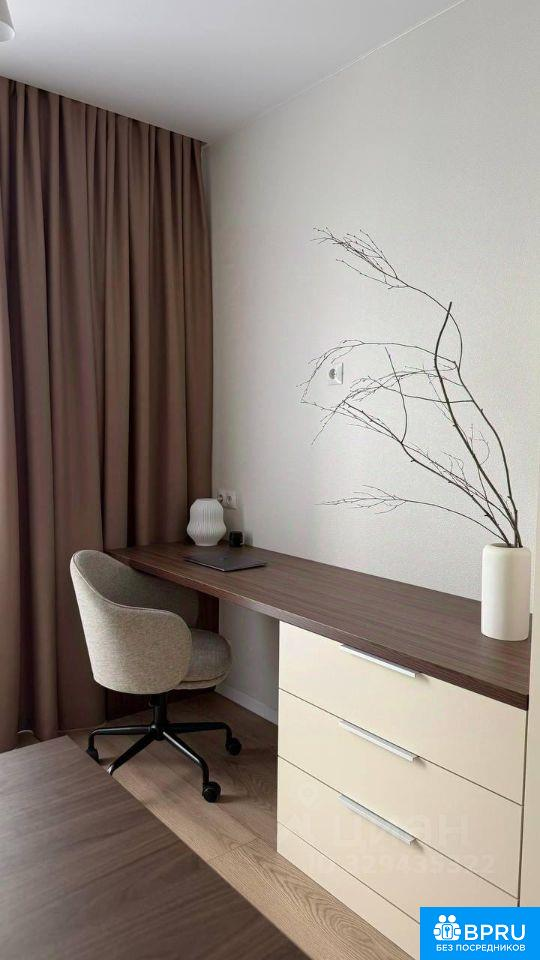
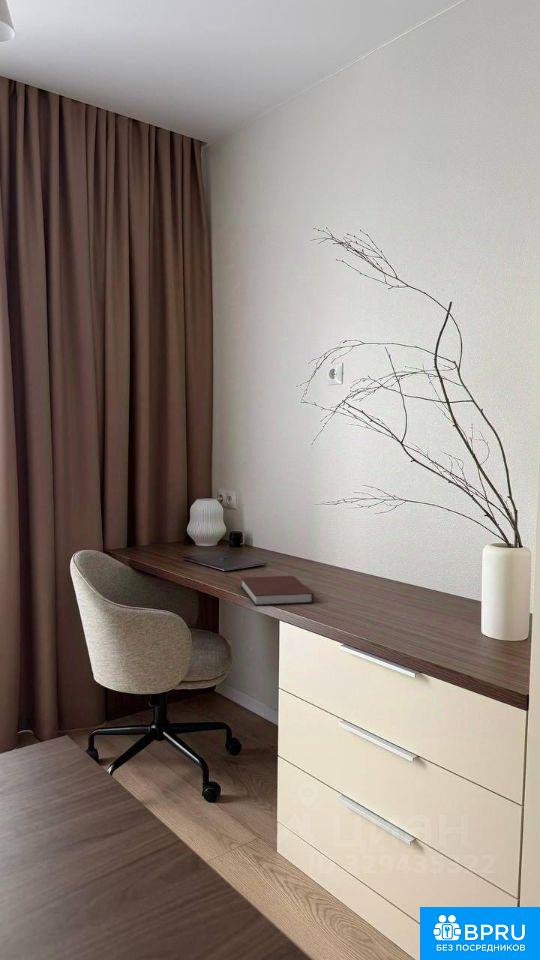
+ notebook (275, 589)
